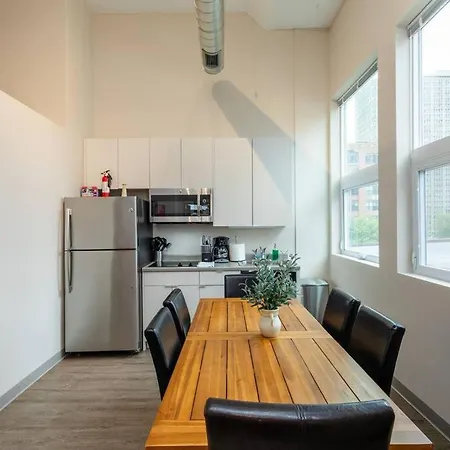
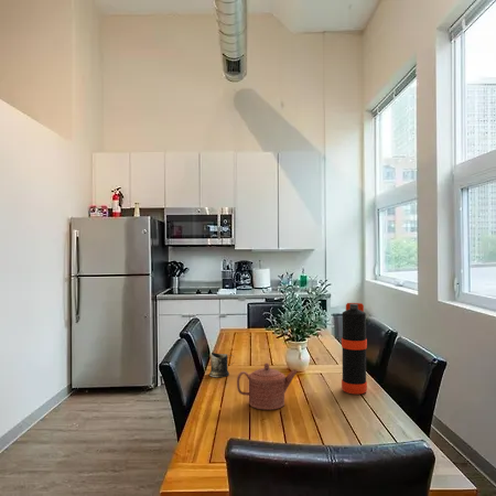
+ mug (222, 363)
+ teapot (267, 382)
+ bottle (354, 346)
